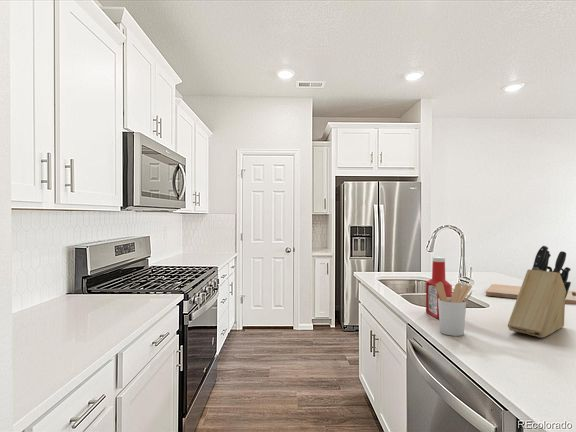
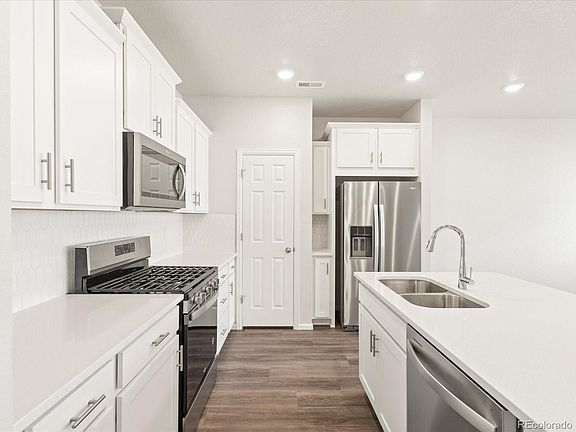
- cutting board (520, 288)
- knife block (541, 287)
- utensil holder (455, 307)
- soap bottle (435, 286)
